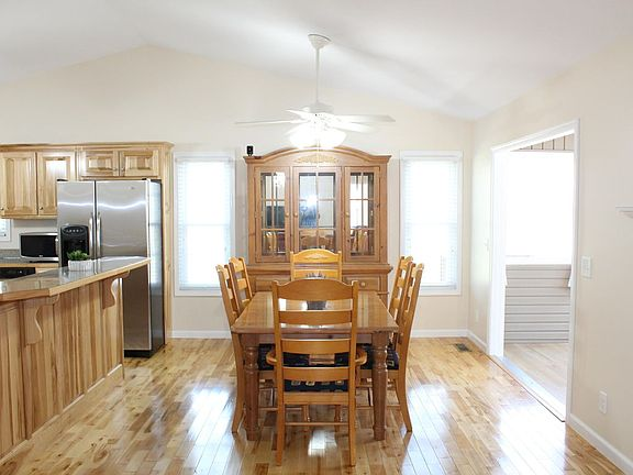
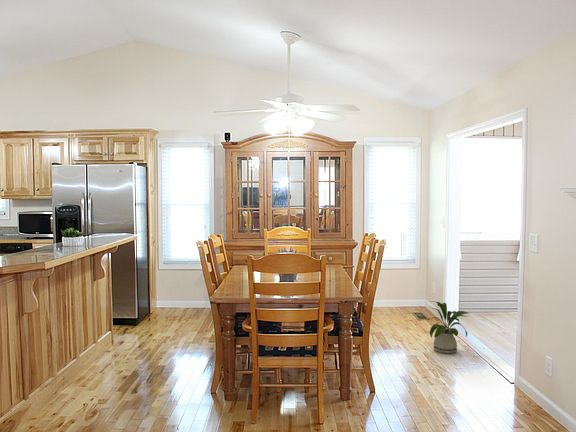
+ house plant (451, 325)
